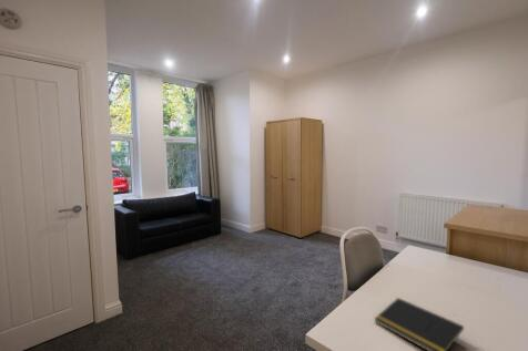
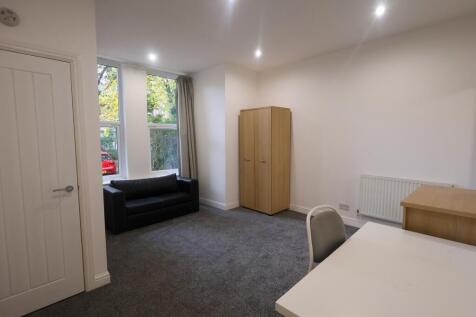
- notepad (416, 323)
